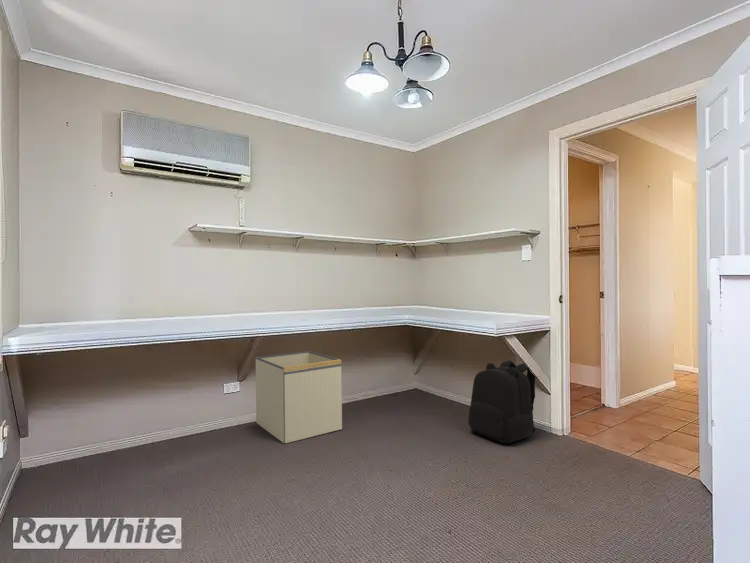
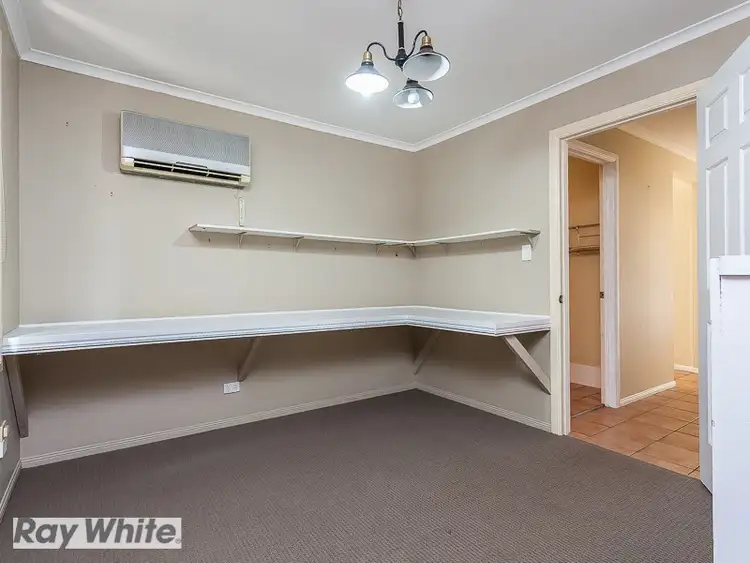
- storage bin (298, 391)
- backpack (504, 398)
